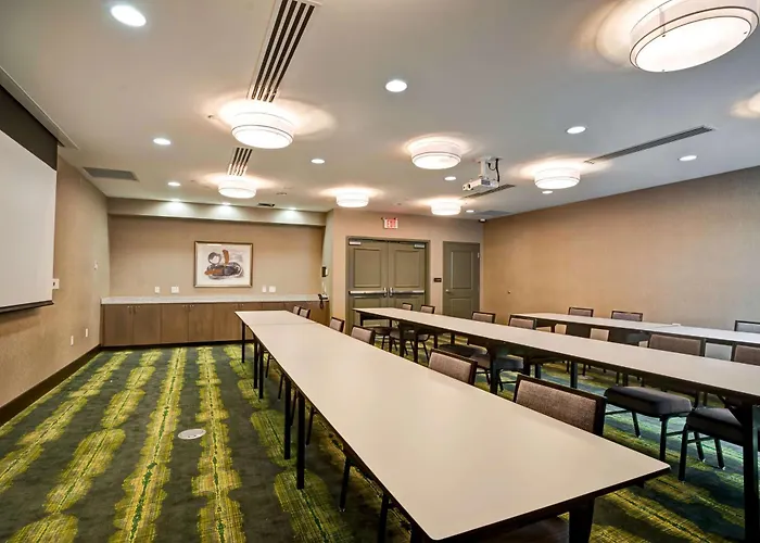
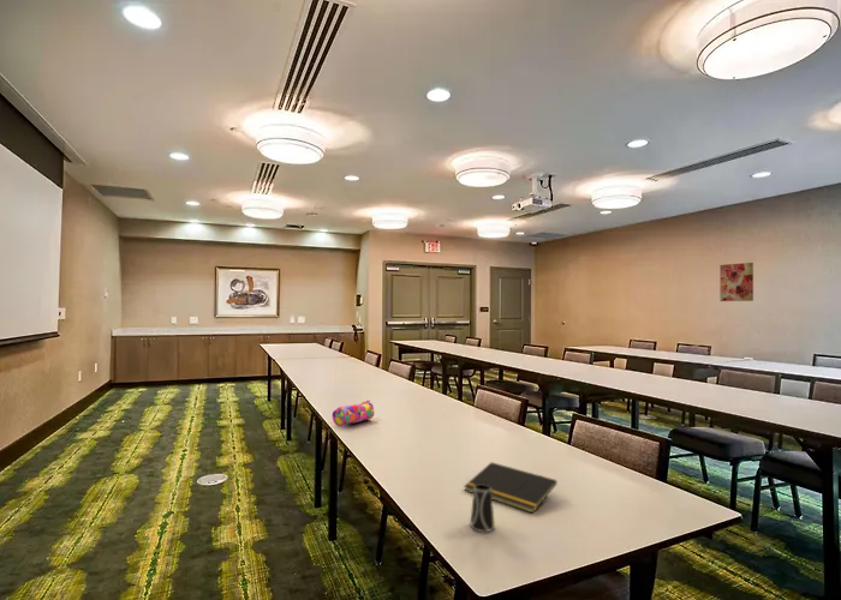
+ notepad (509, 485)
+ cup (482, 506)
+ wall art (735, 282)
+ pencil case (353, 413)
